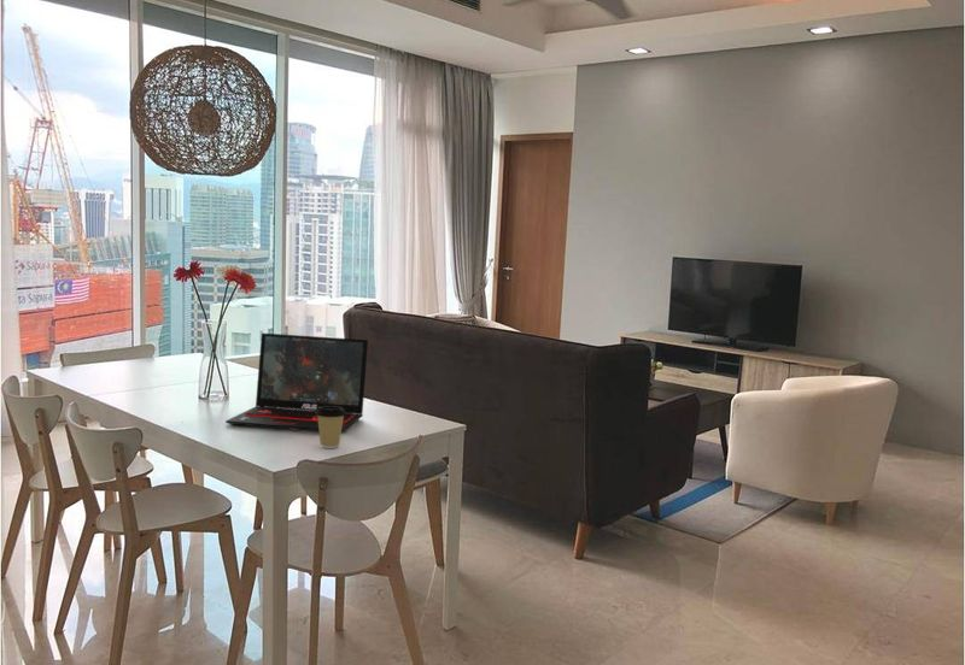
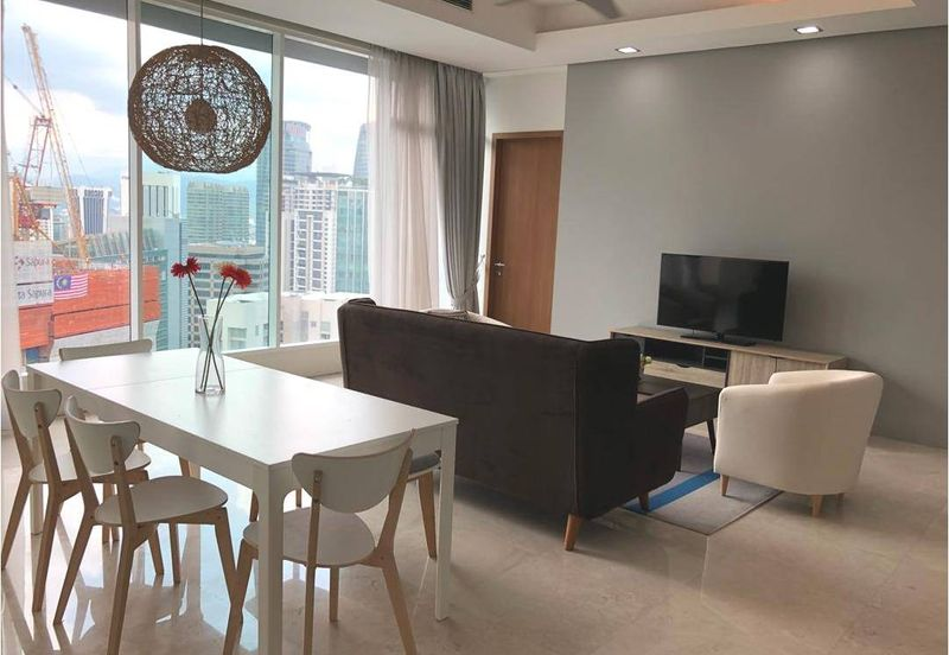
- laptop (299, 381)
- coffee cup (329, 426)
